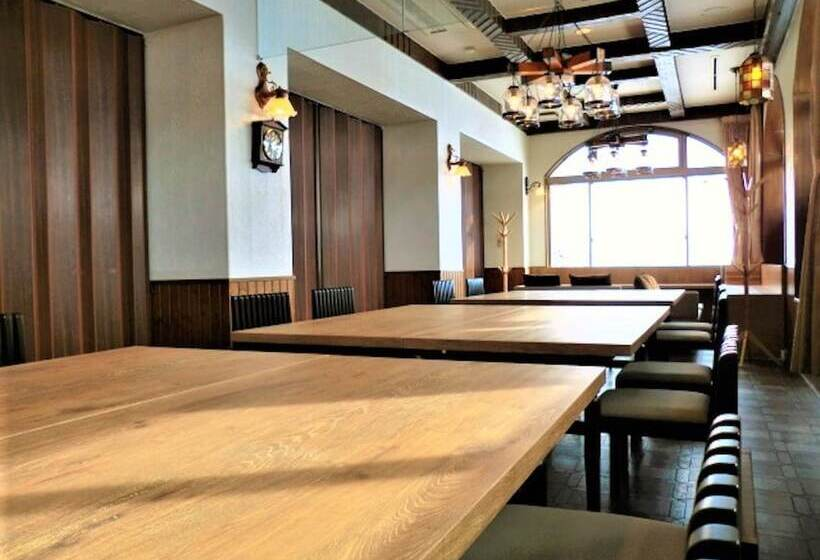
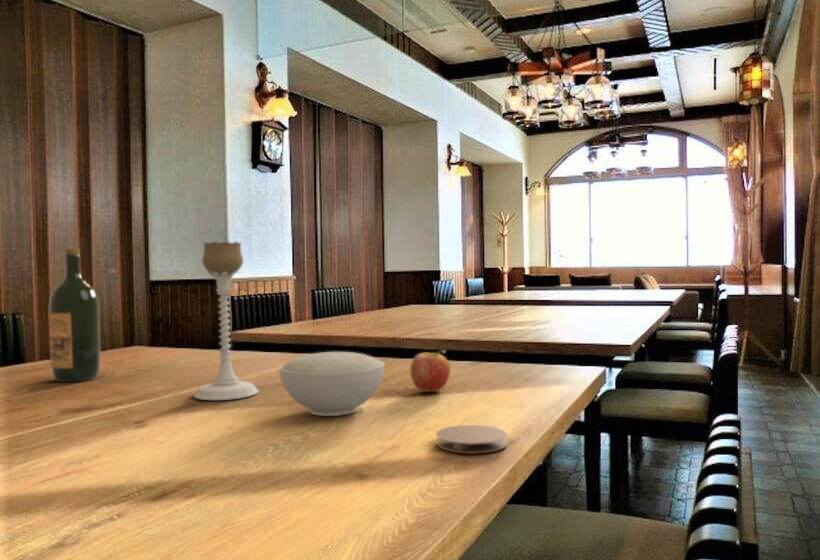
+ fruit (430, 370)
+ candle holder (224, 318)
+ bowl (332, 381)
+ wine bottle (74, 314)
+ coaster (471, 438)
